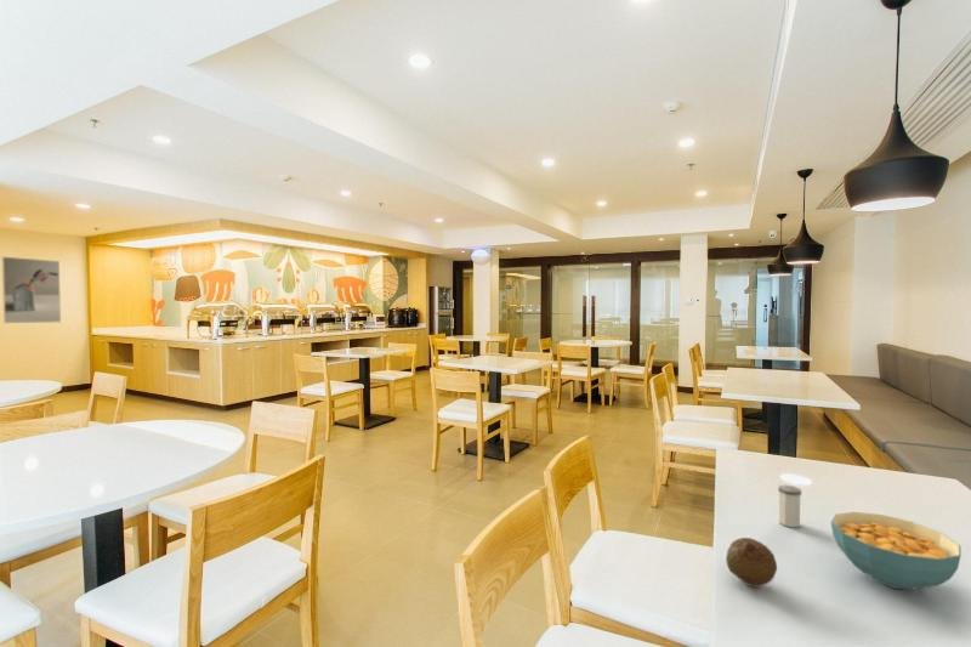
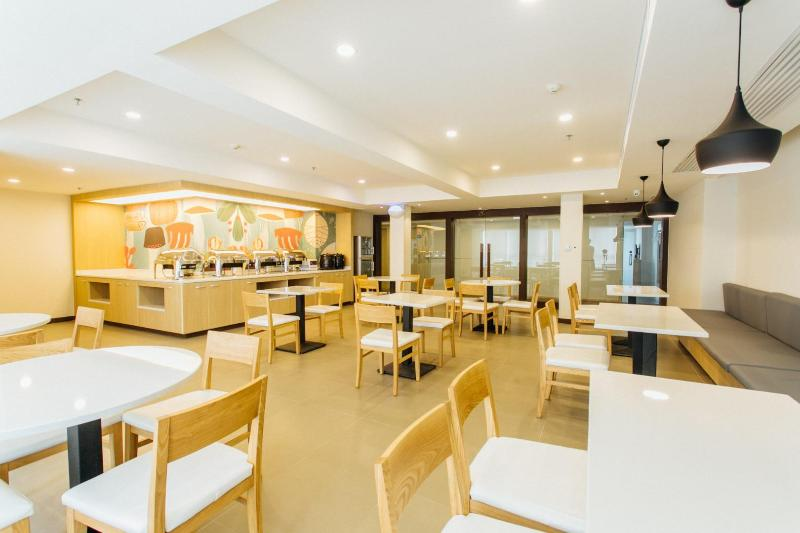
- cereal bowl (891, 556)
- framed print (32, 290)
- fruit (750, 560)
- salt shaker (789, 505)
